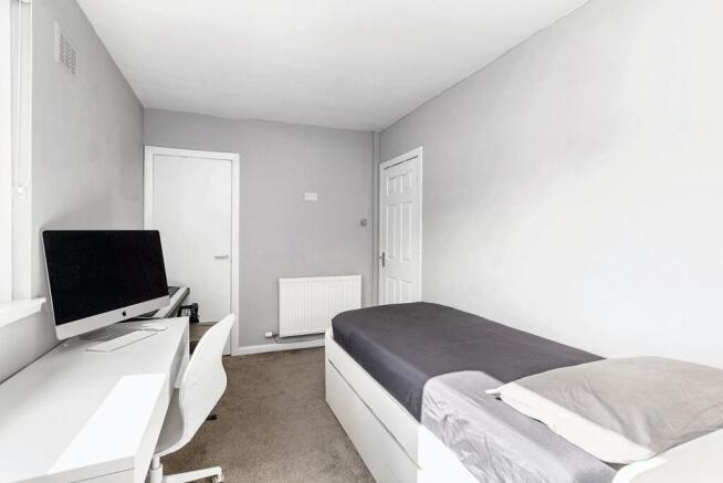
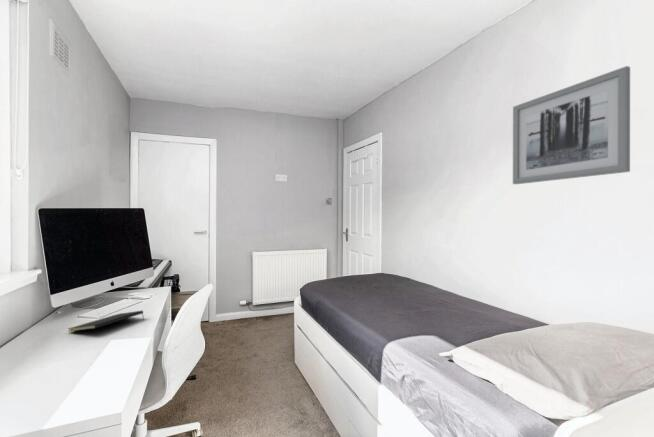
+ notepad (107, 320)
+ wall art (562, 134)
